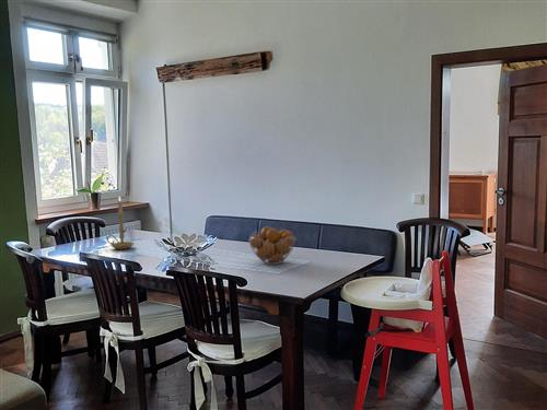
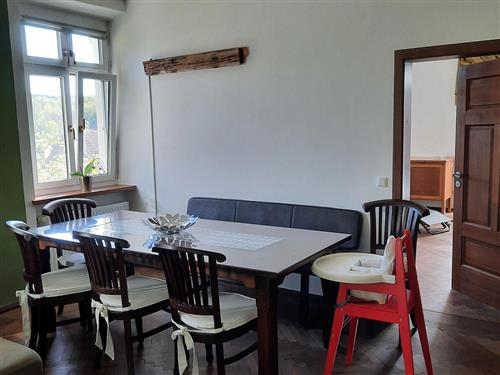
- candle holder (120, 222)
- fruit basket (272, 245)
